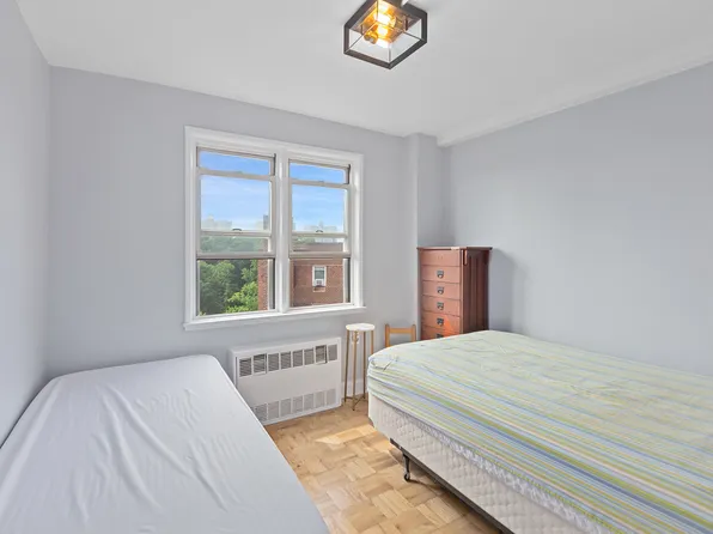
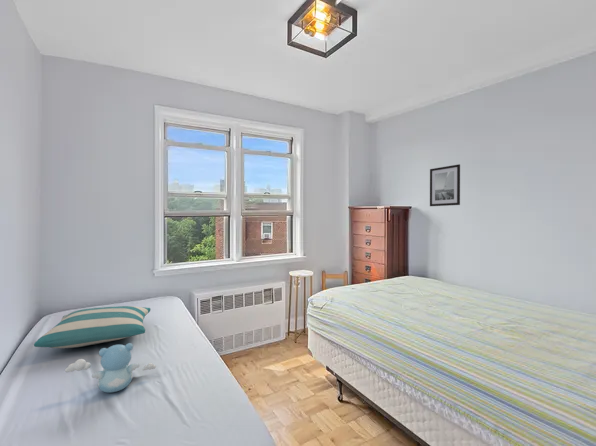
+ wall art (444, 186)
+ teddy bear (113, 367)
+ pillow (101, 325)
